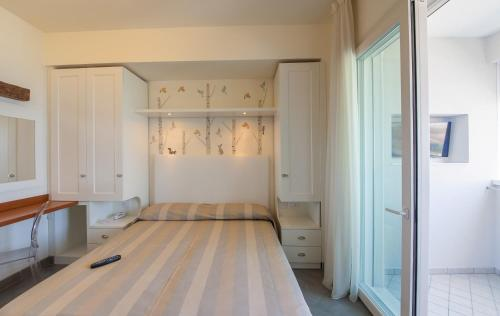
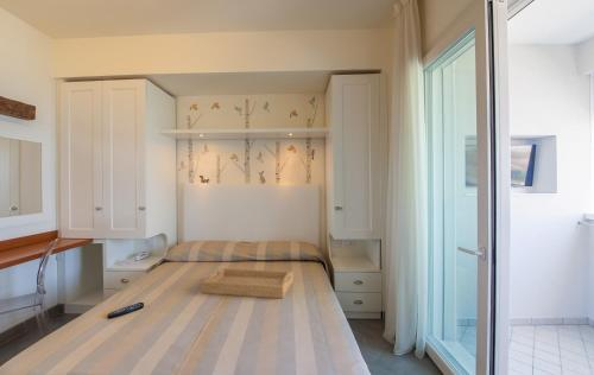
+ serving tray (249, 280)
